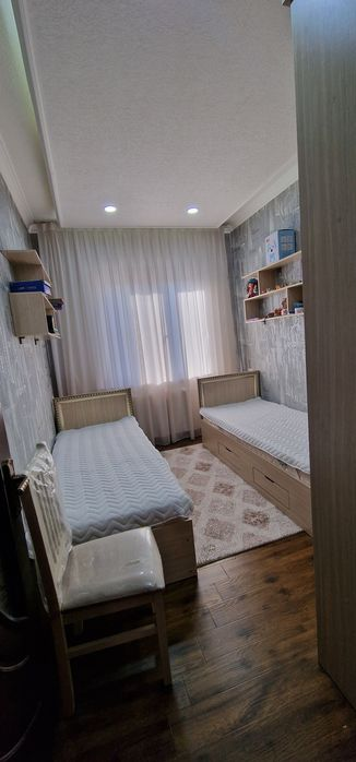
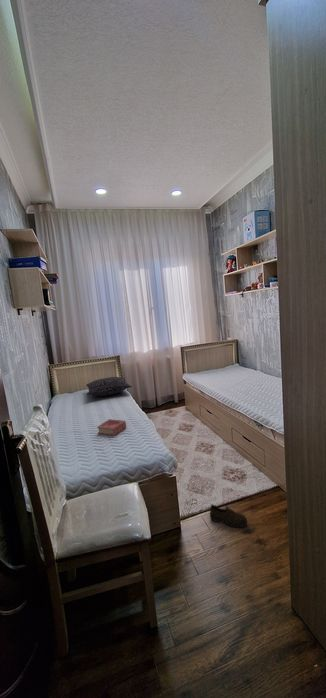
+ shoe (227, 514)
+ pillow (107, 385)
+ book (112, 427)
